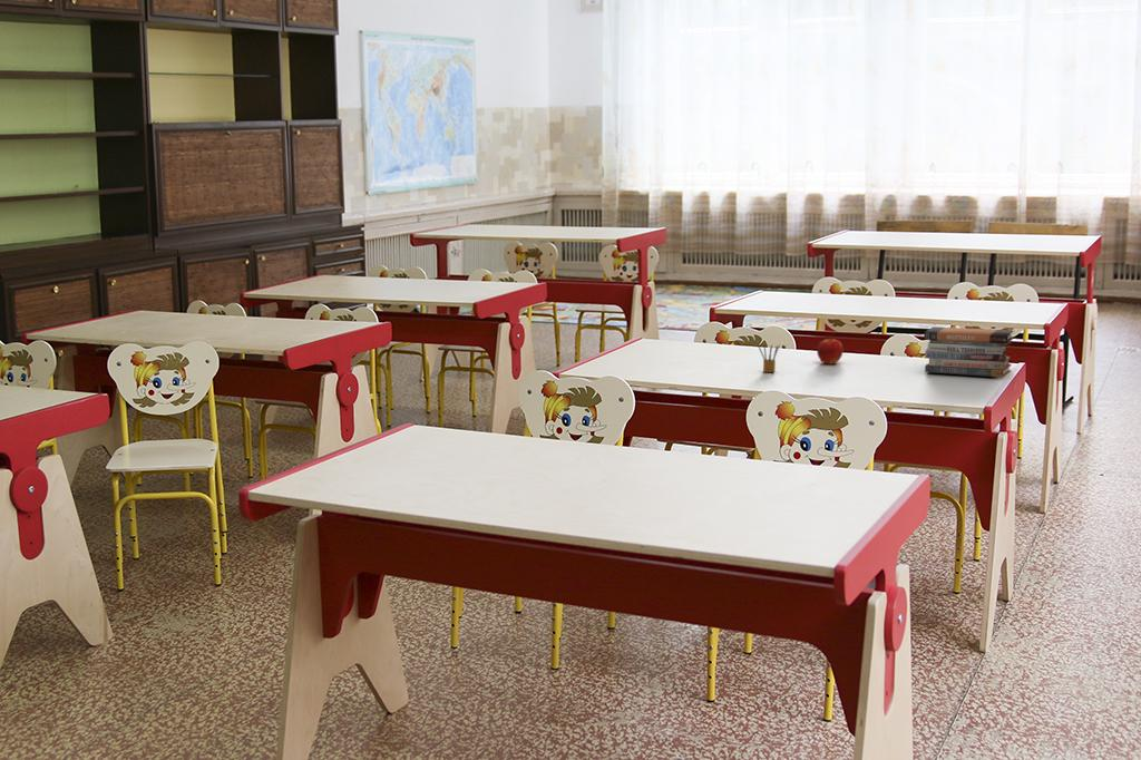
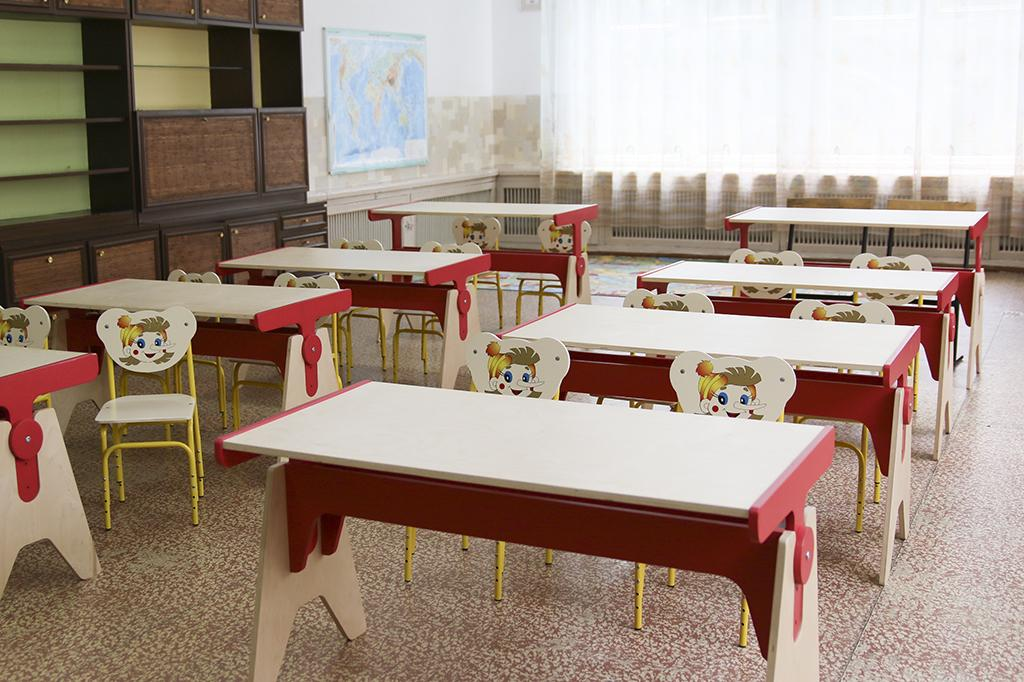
- pencil box (769, 357)
- apple (829, 349)
- book stack (967, 351)
